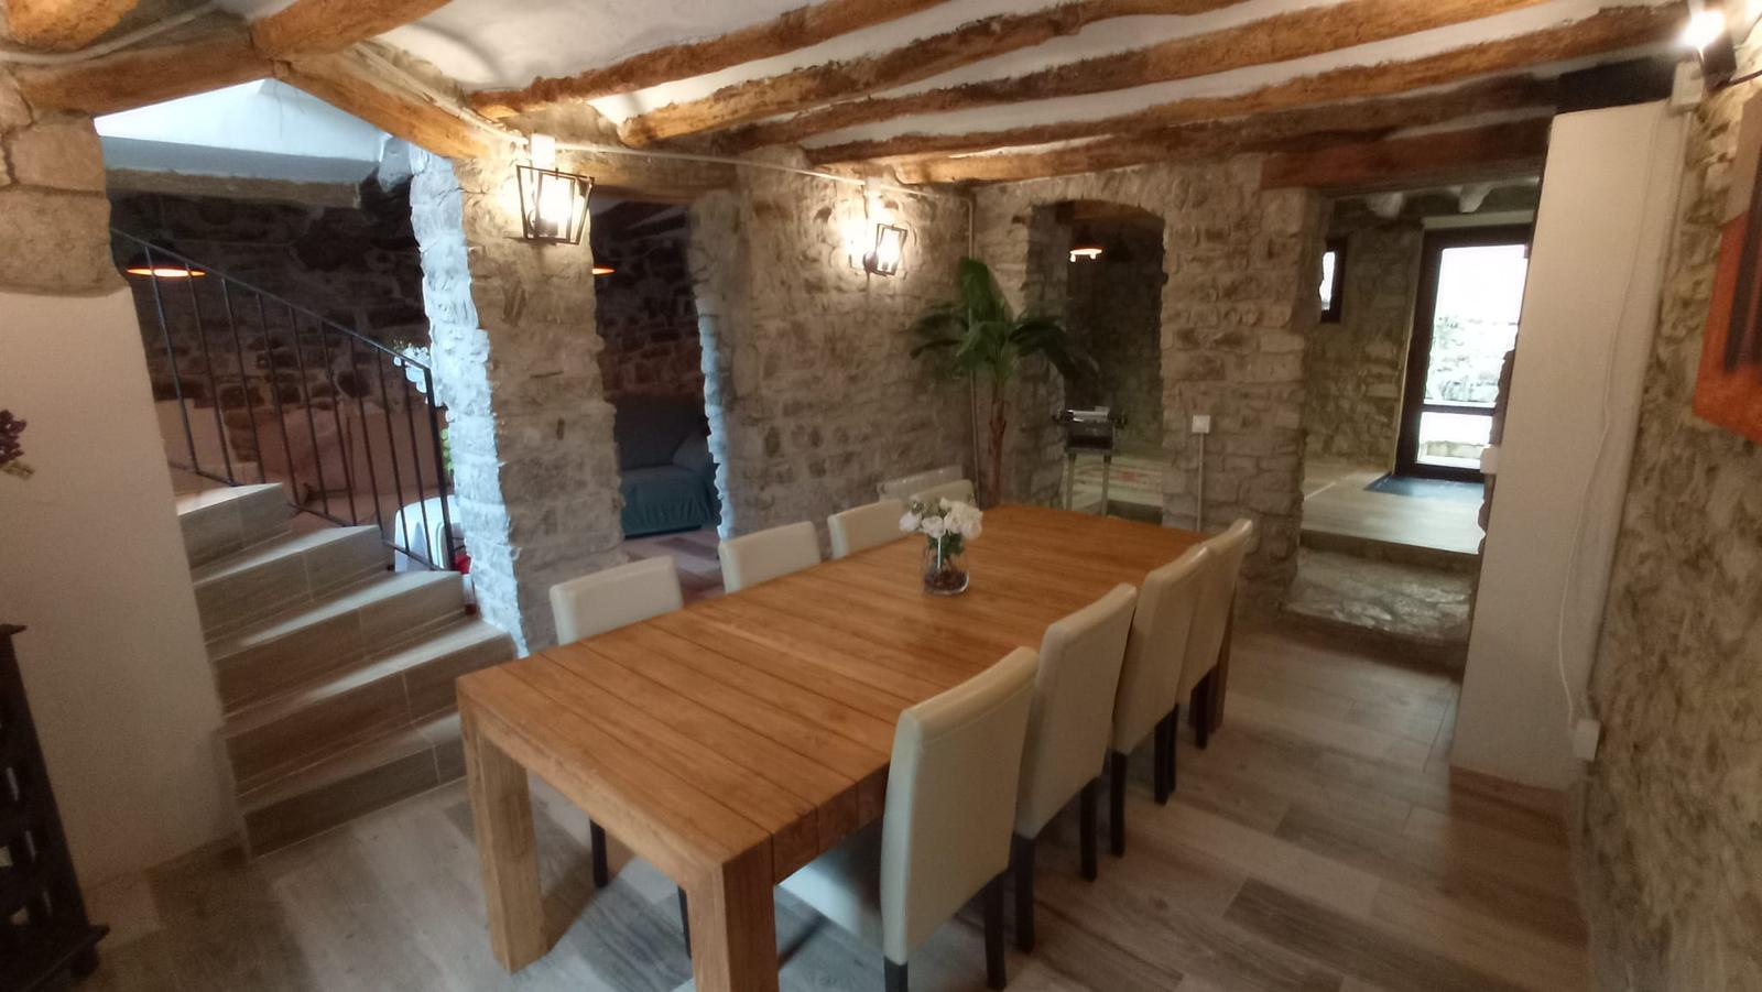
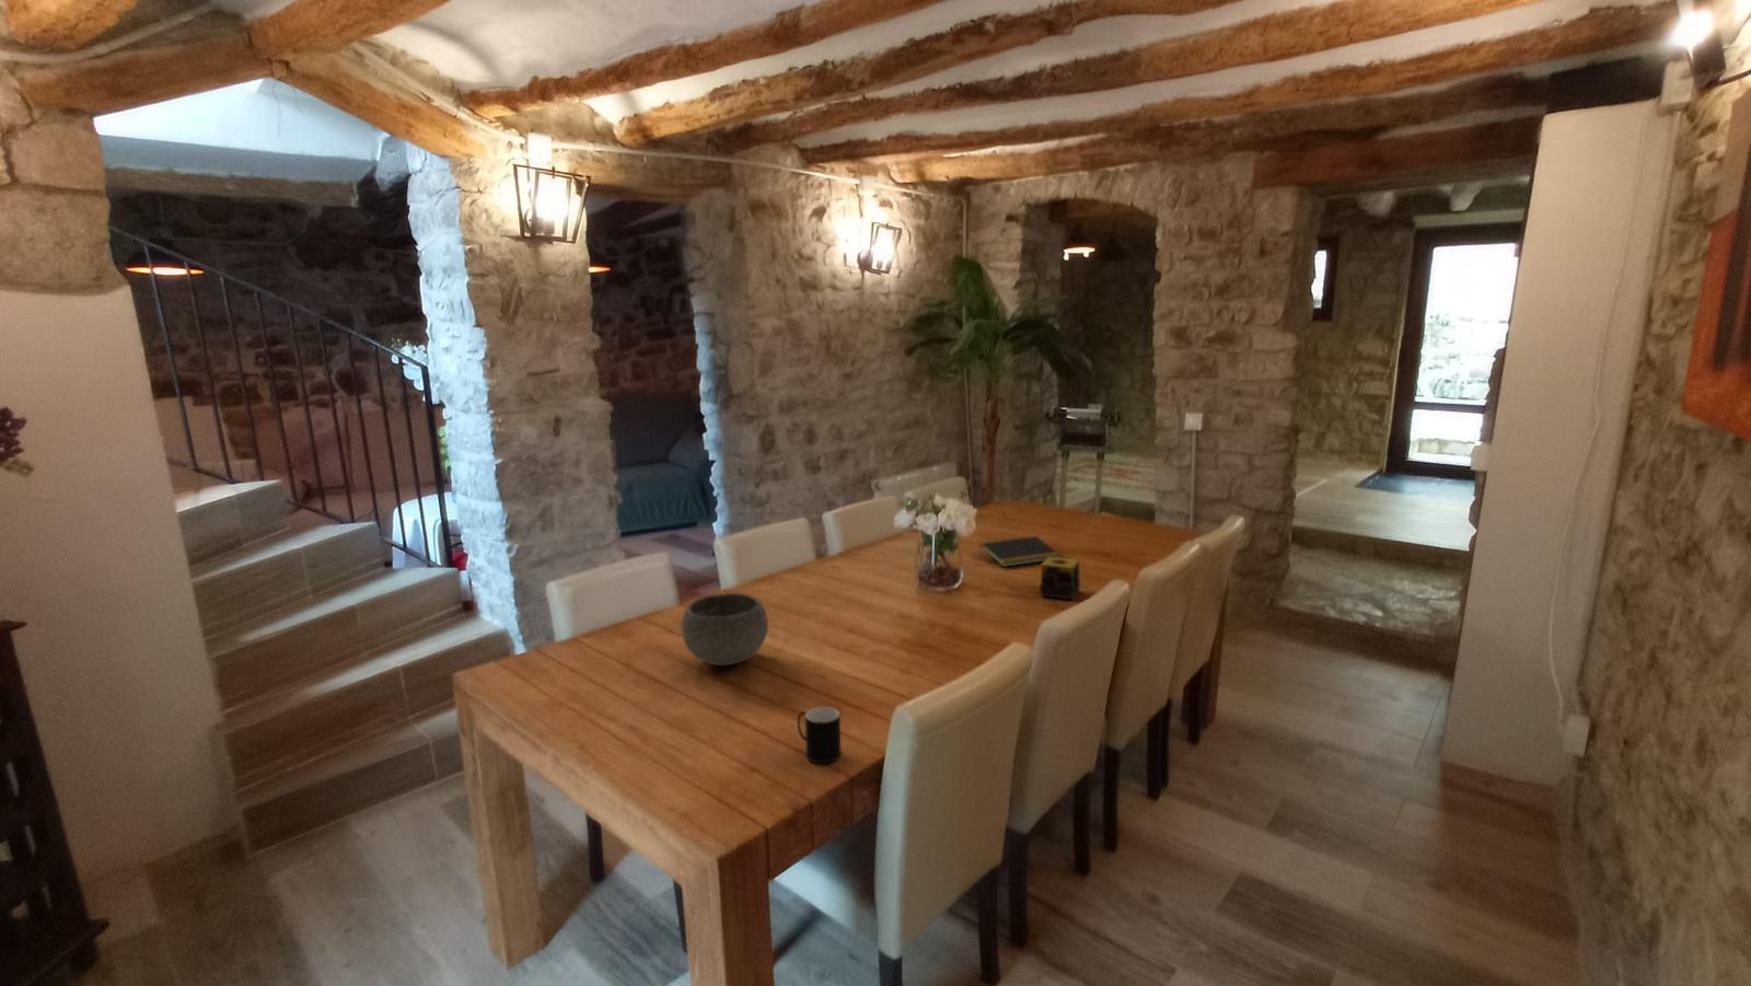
+ bowl (724, 631)
+ cup (817, 732)
+ candle (1059, 577)
+ notepad (1020, 551)
